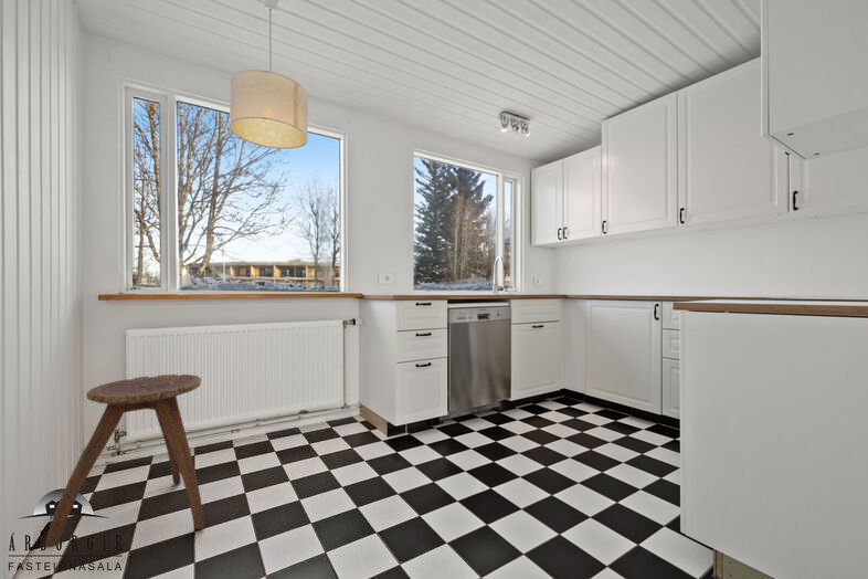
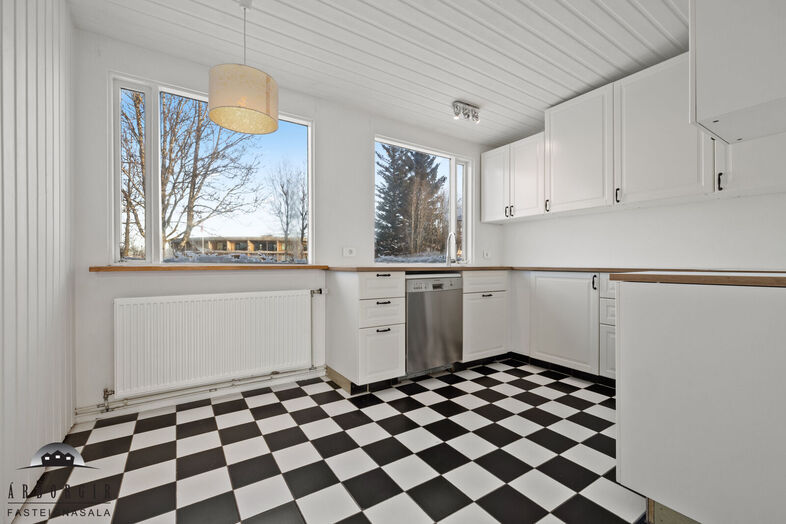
- stool (110, 435)
